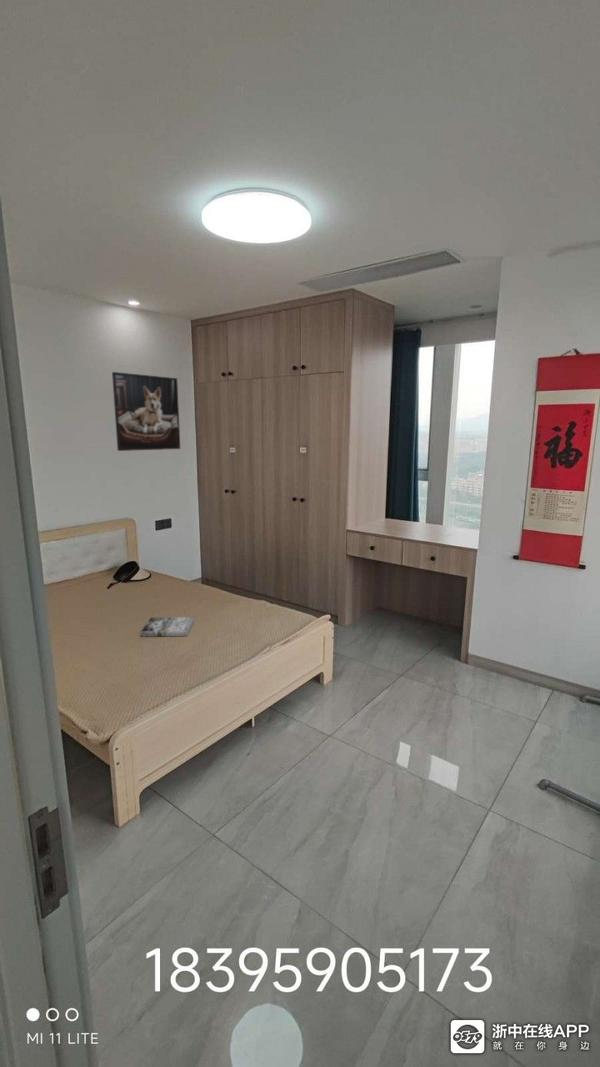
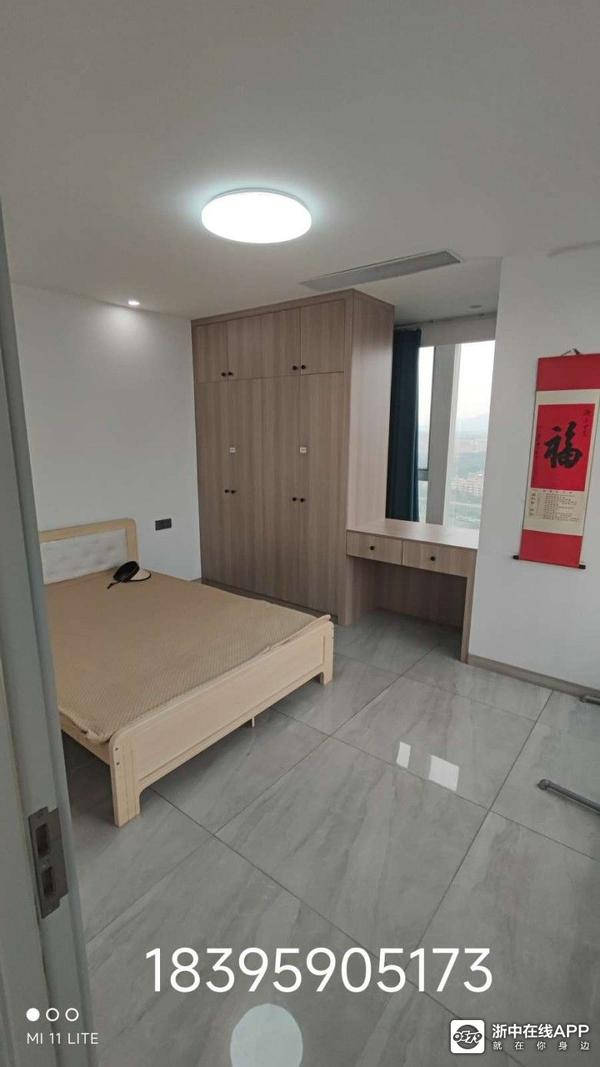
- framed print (148, 413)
- book (168, 626)
